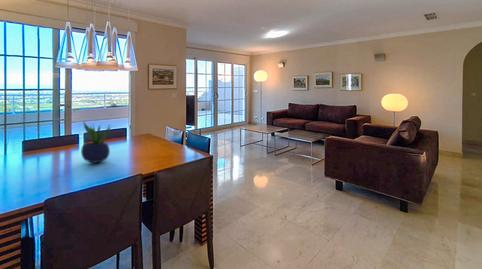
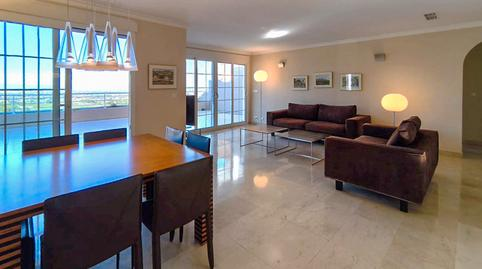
- potted plant (97, 141)
